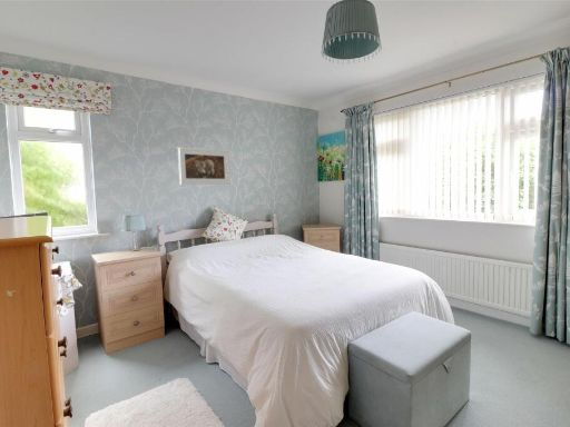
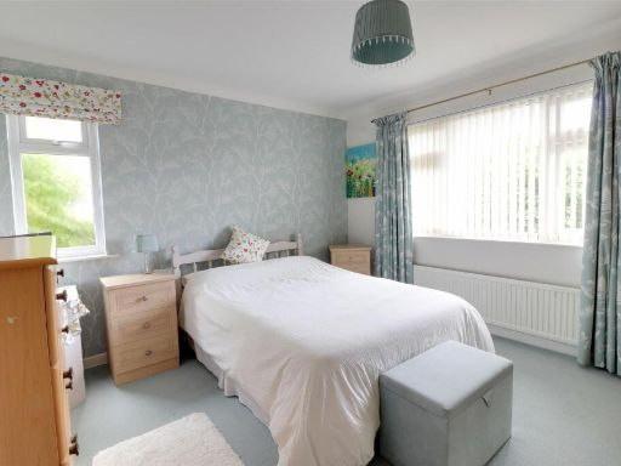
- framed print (205, 167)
